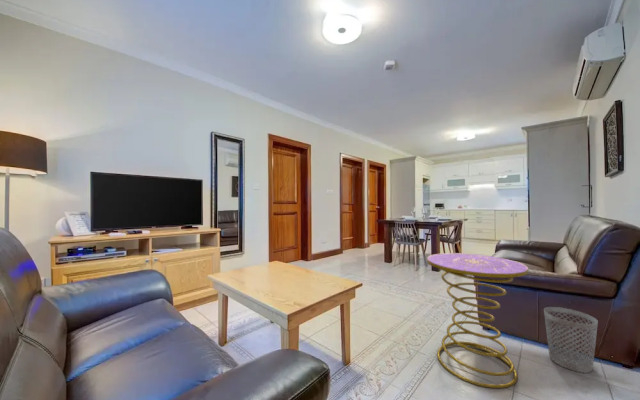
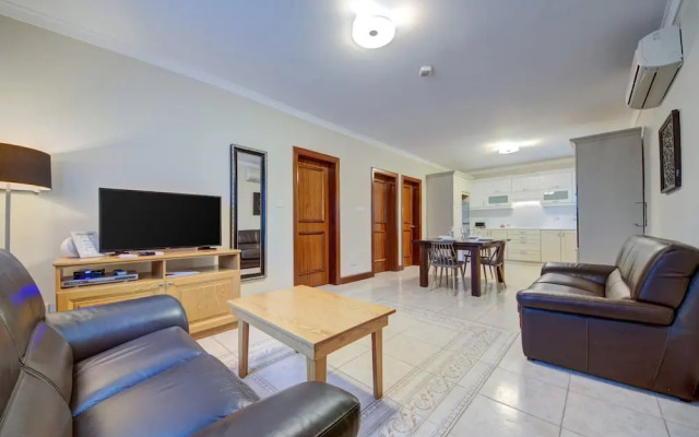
- side table (473, 312)
- wastebasket (569, 338)
